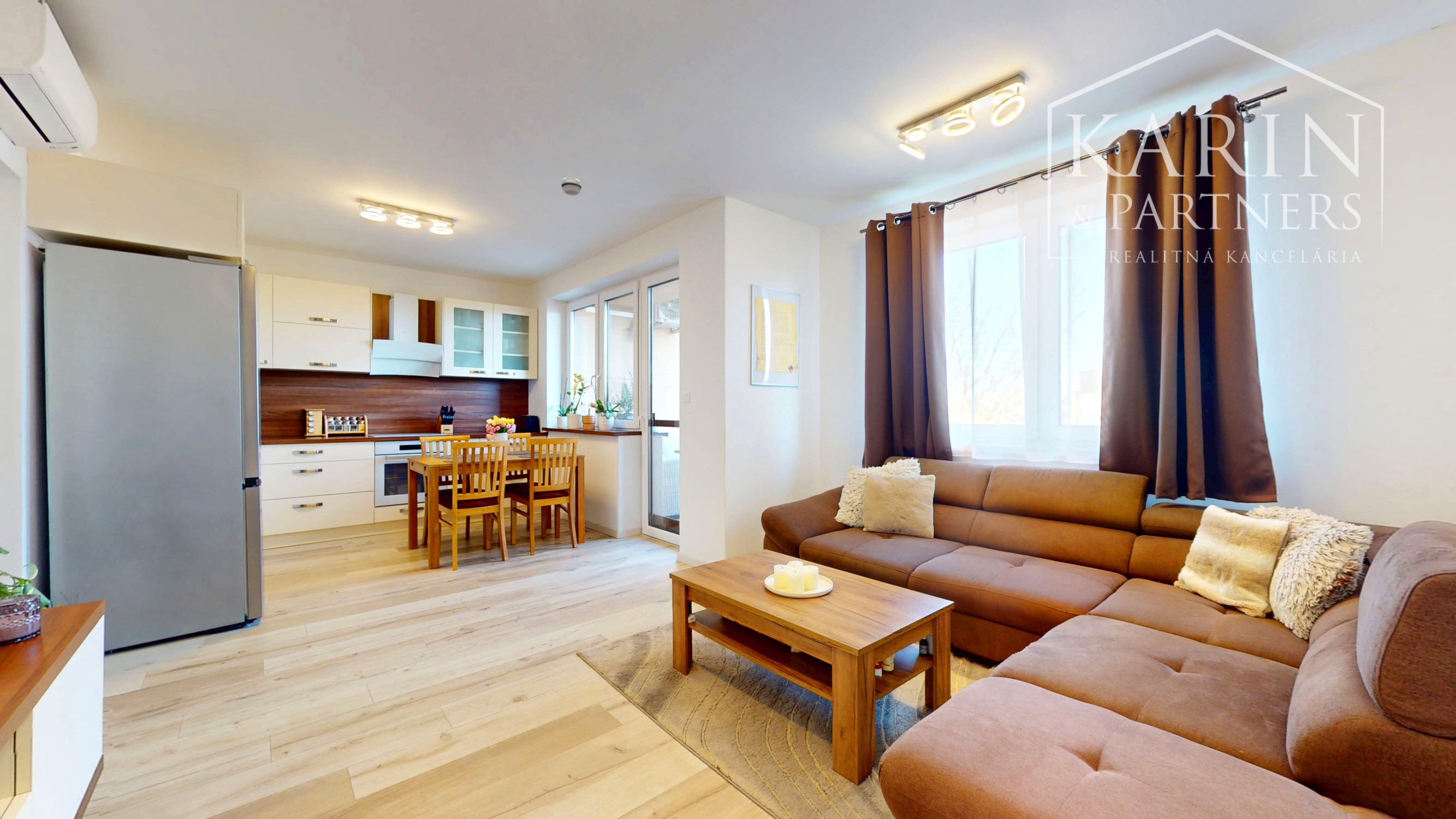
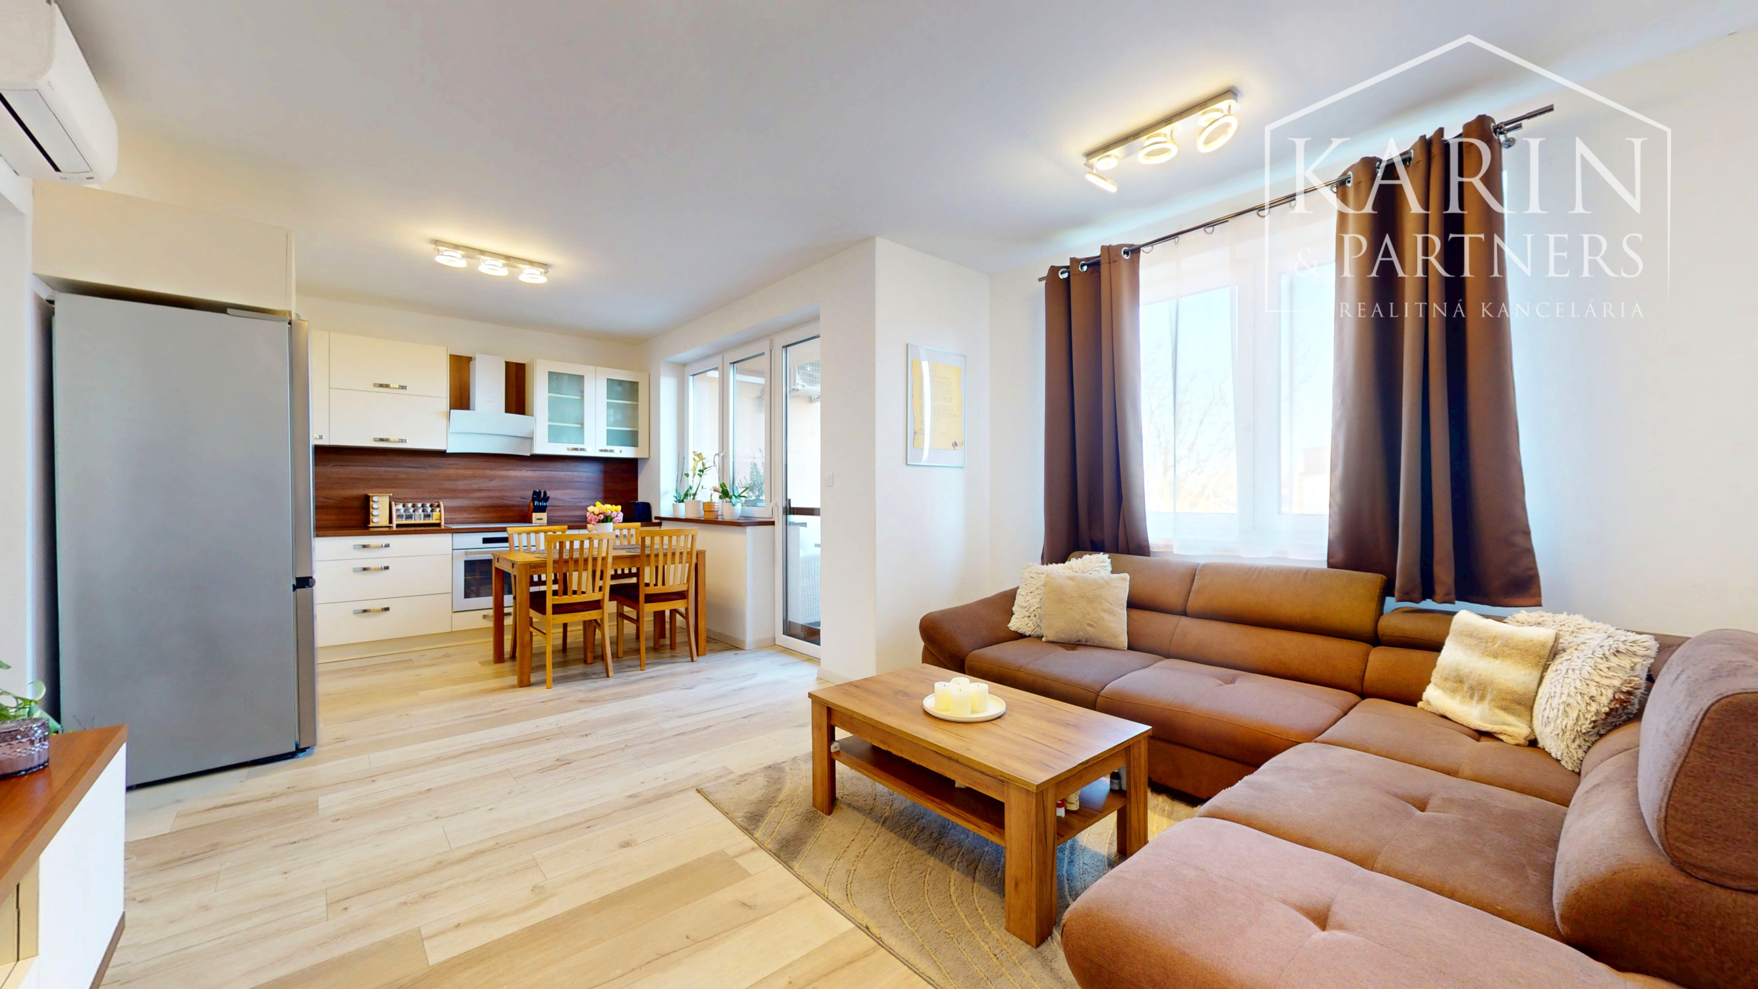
- smoke detector (571, 187)
